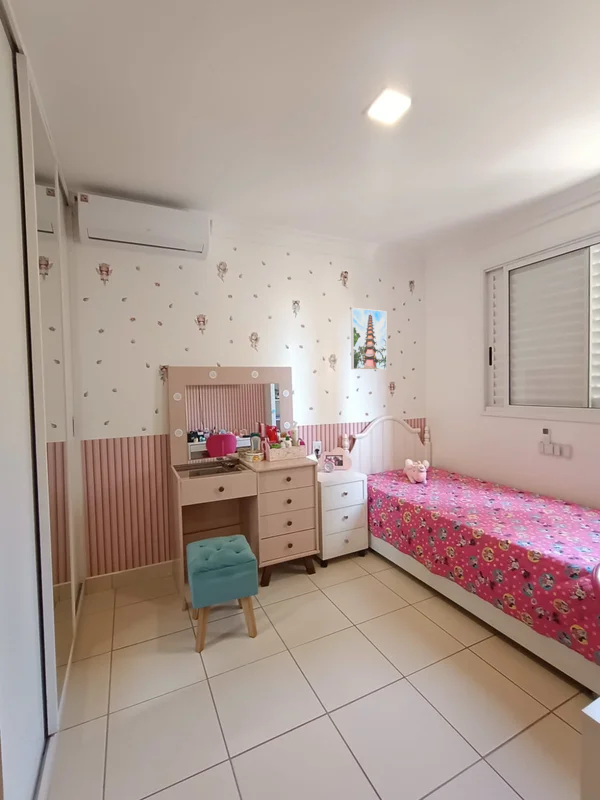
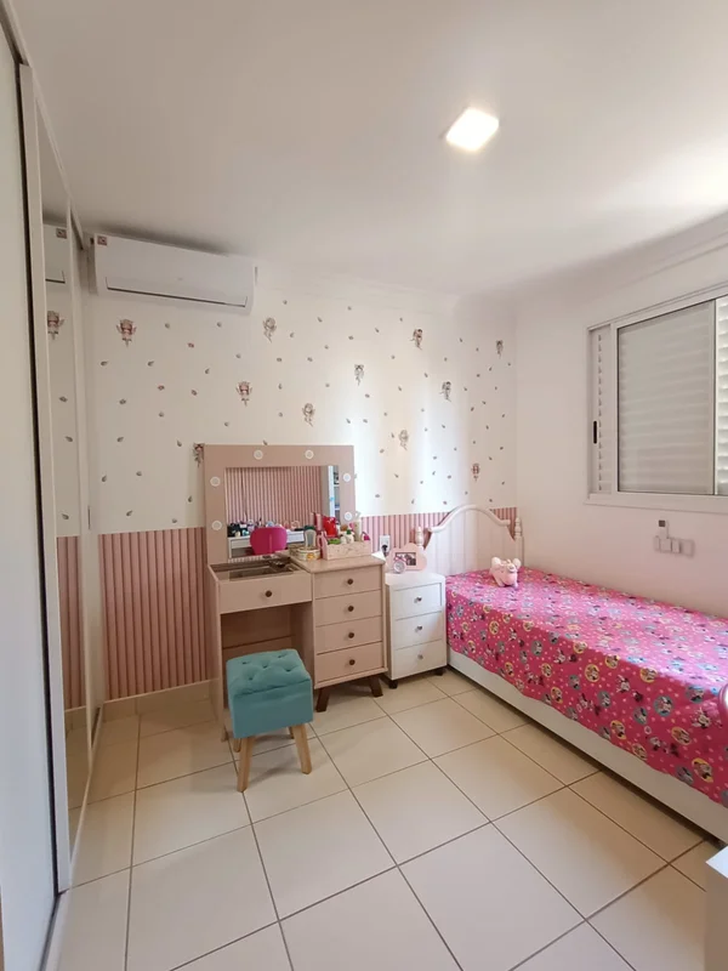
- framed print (369, 339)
